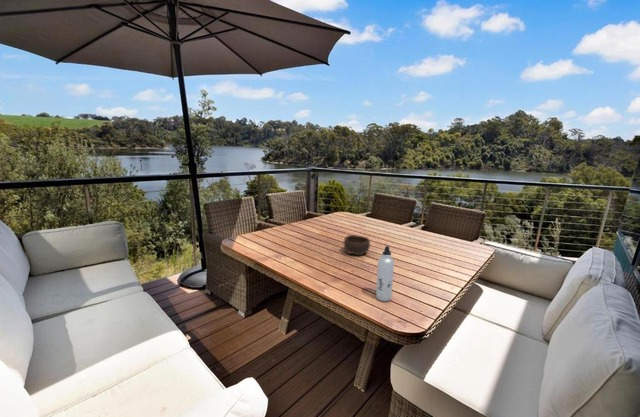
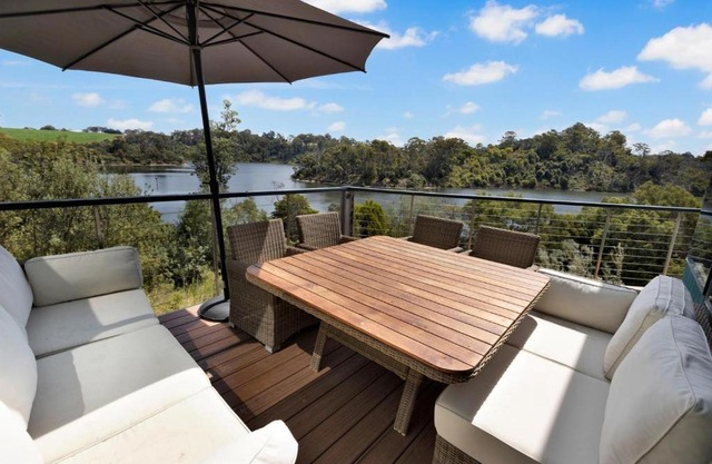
- water bottle (385, 272)
- bowl (356, 244)
